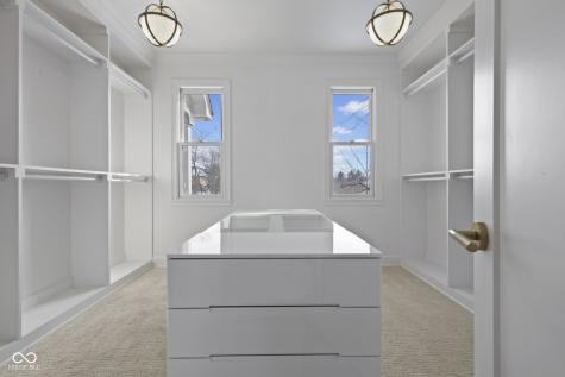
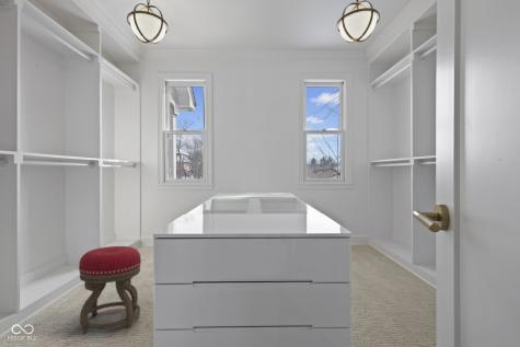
+ stool (111, 281)
